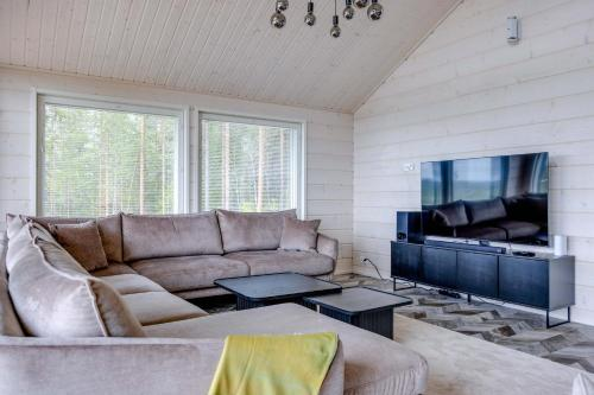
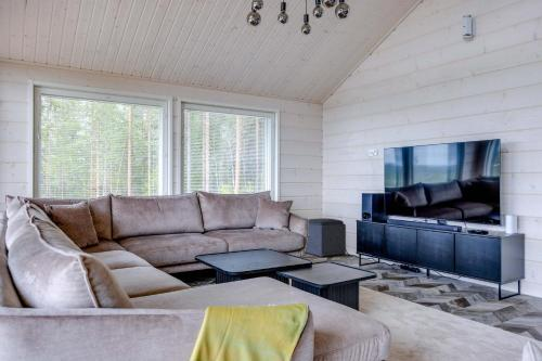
+ ottoman (323, 235)
